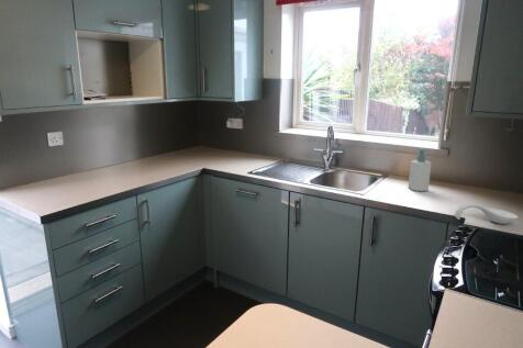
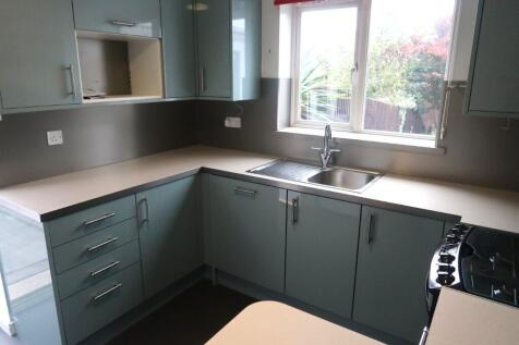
- soap bottle (420, 169)
- spoon rest (486, 212)
